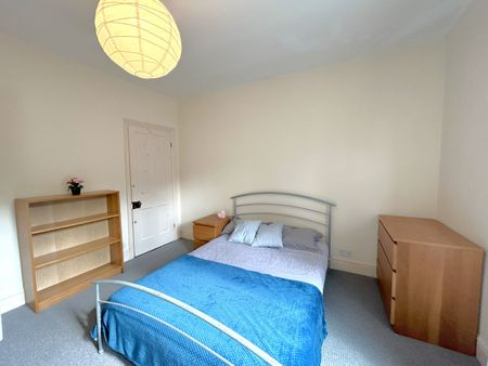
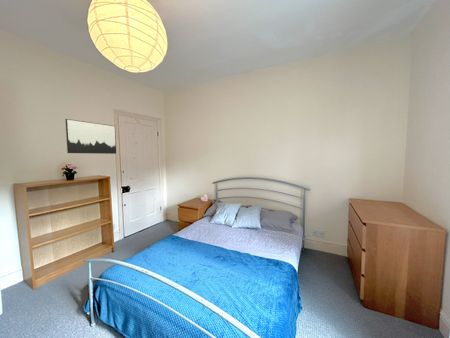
+ wall art (93, 138)
